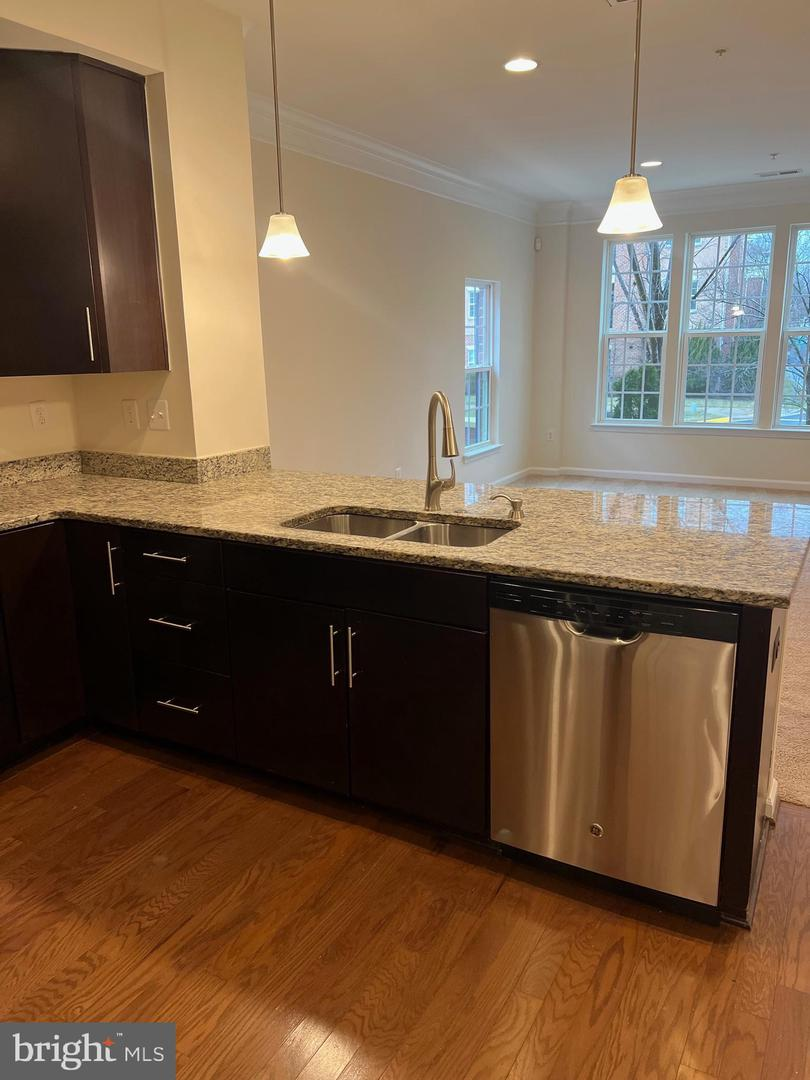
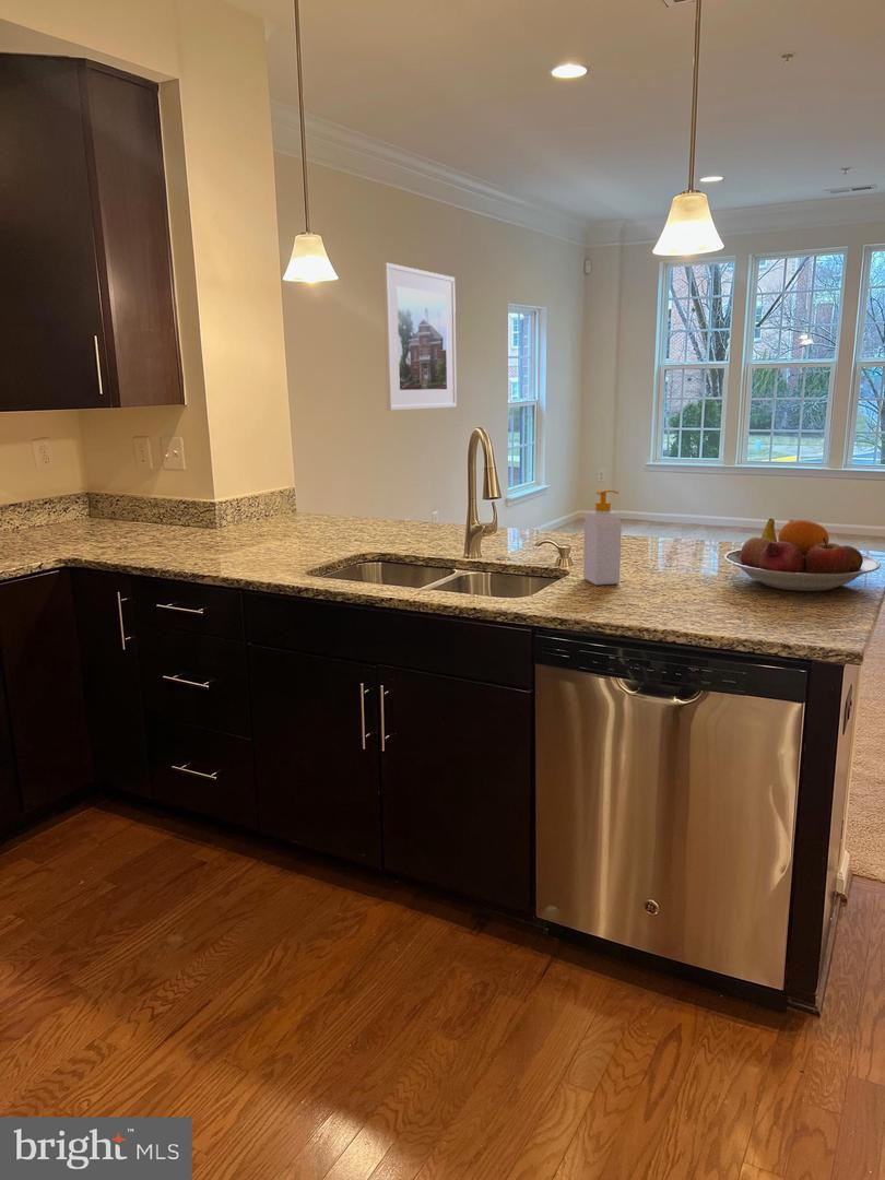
+ fruit bowl (800, 553)
+ soap bottle (603, 535)
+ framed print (422, 340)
